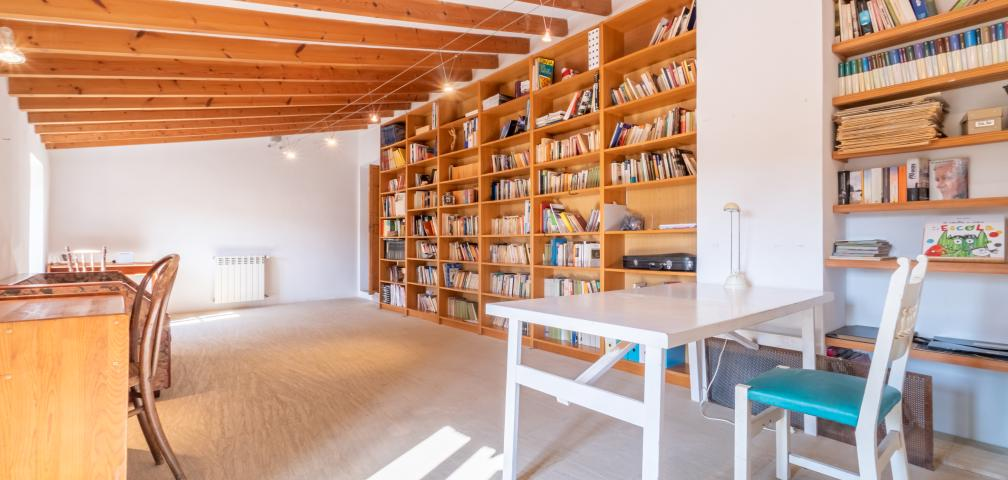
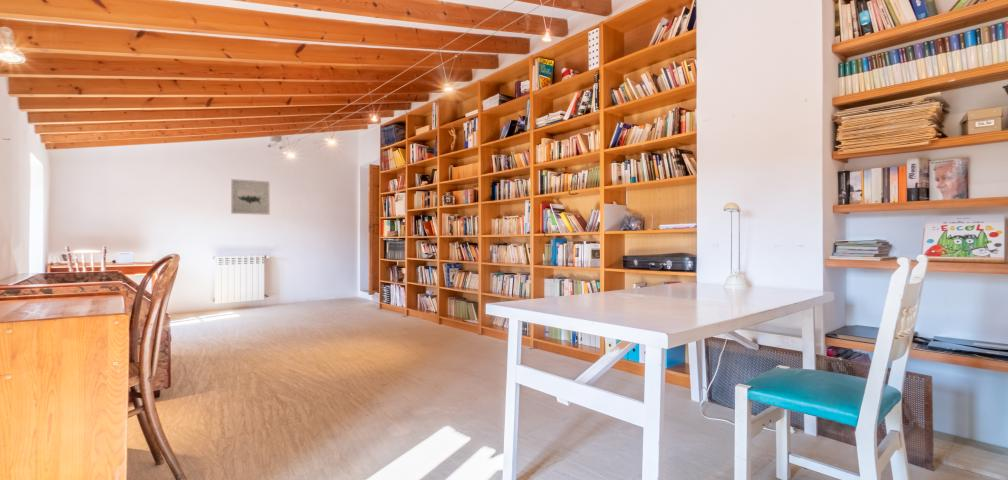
+ wall art (250, 197)
